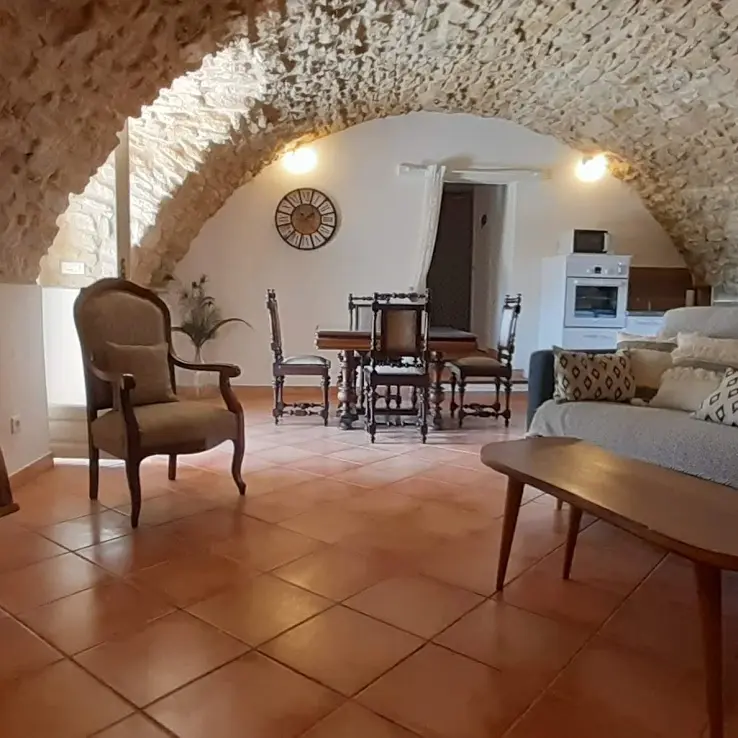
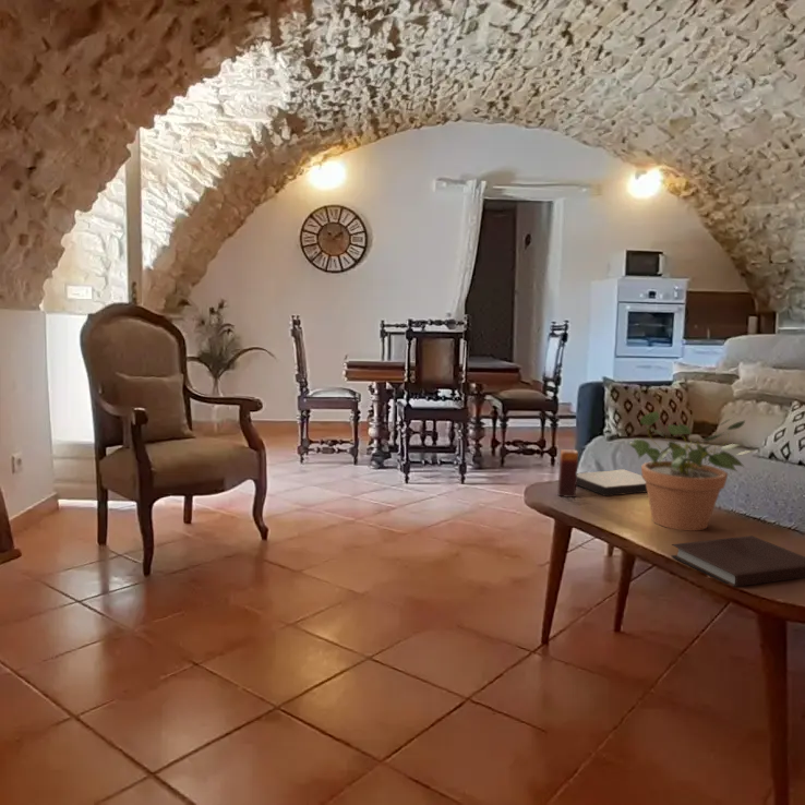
+ potted plant (690, 469)
+ book (614, 482)
+ notebook (744, 560)
+ candle (567, 472)
